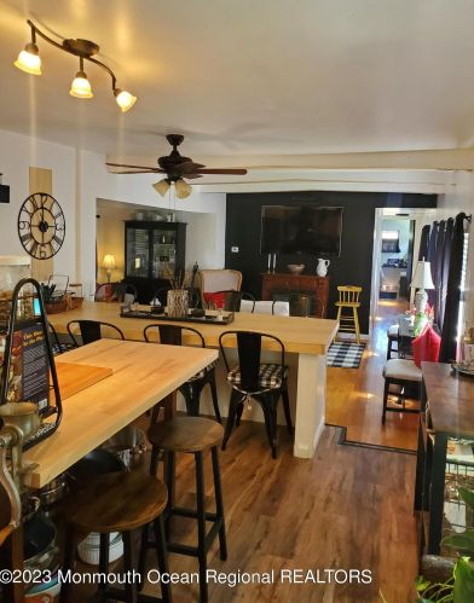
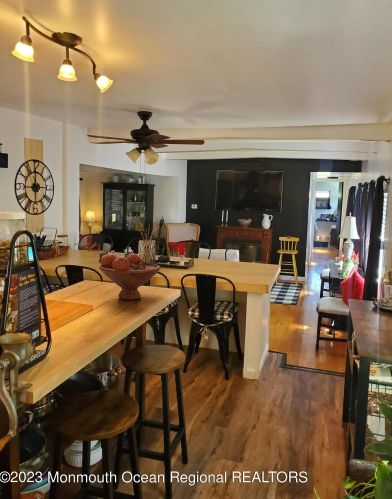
+ fruit bowl (129, 275)
